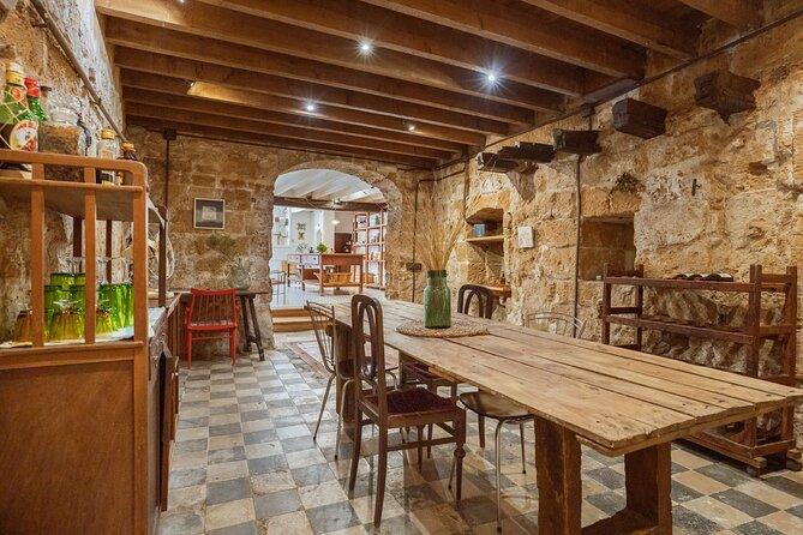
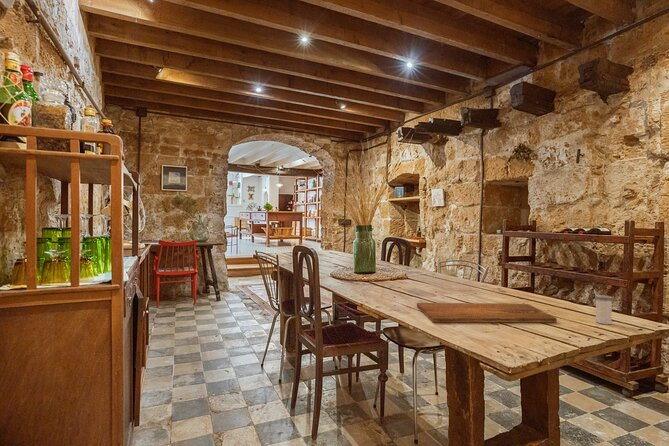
+ cutting board (482, 311)
+ salt shaker (603, 309)
